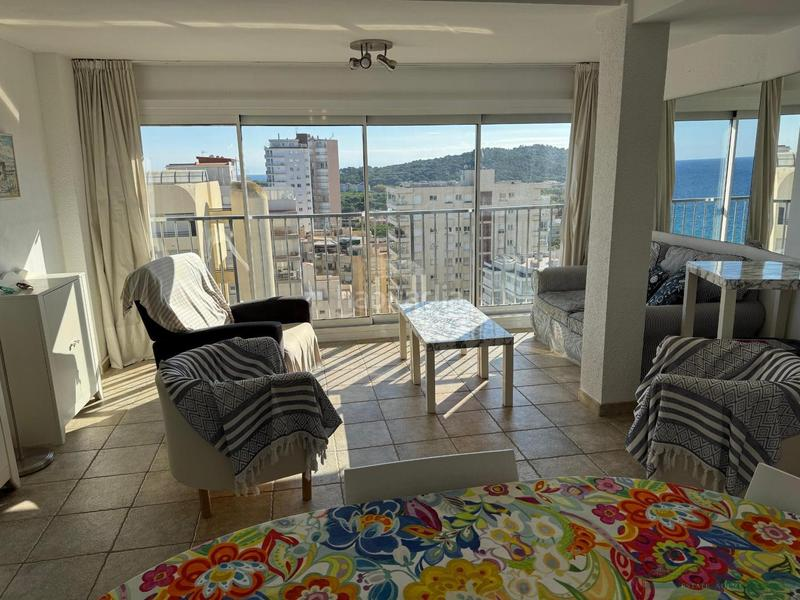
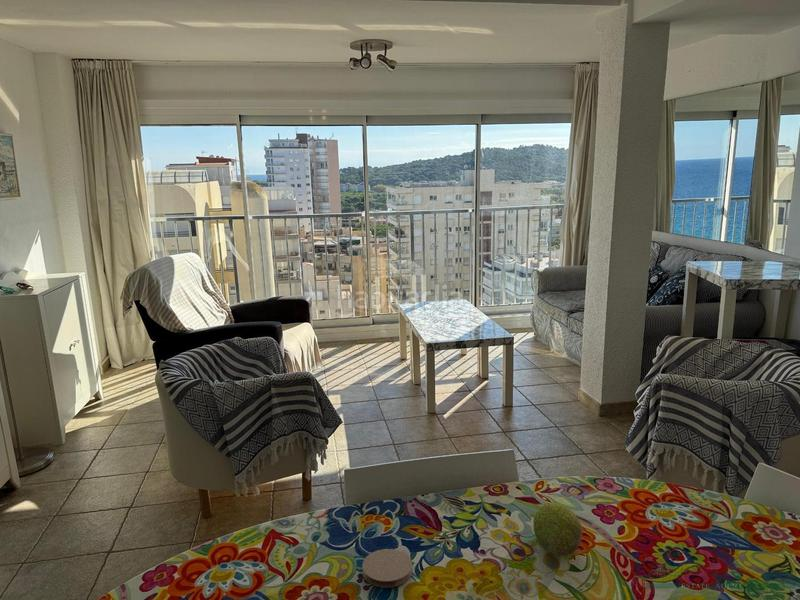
+ fruit (555, 524)
+ coaster (387, 567)
